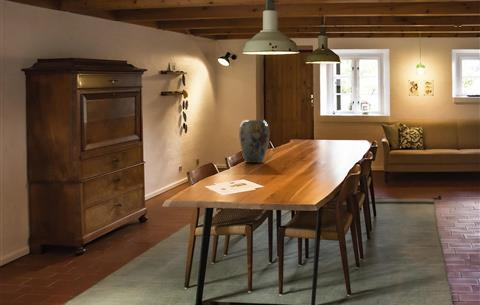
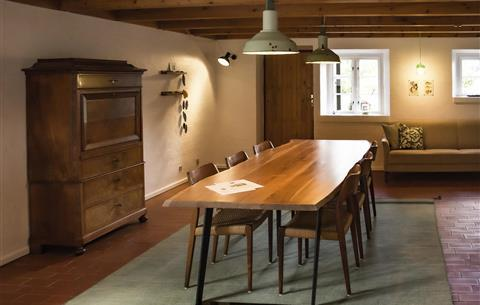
- vase (254, 141)
